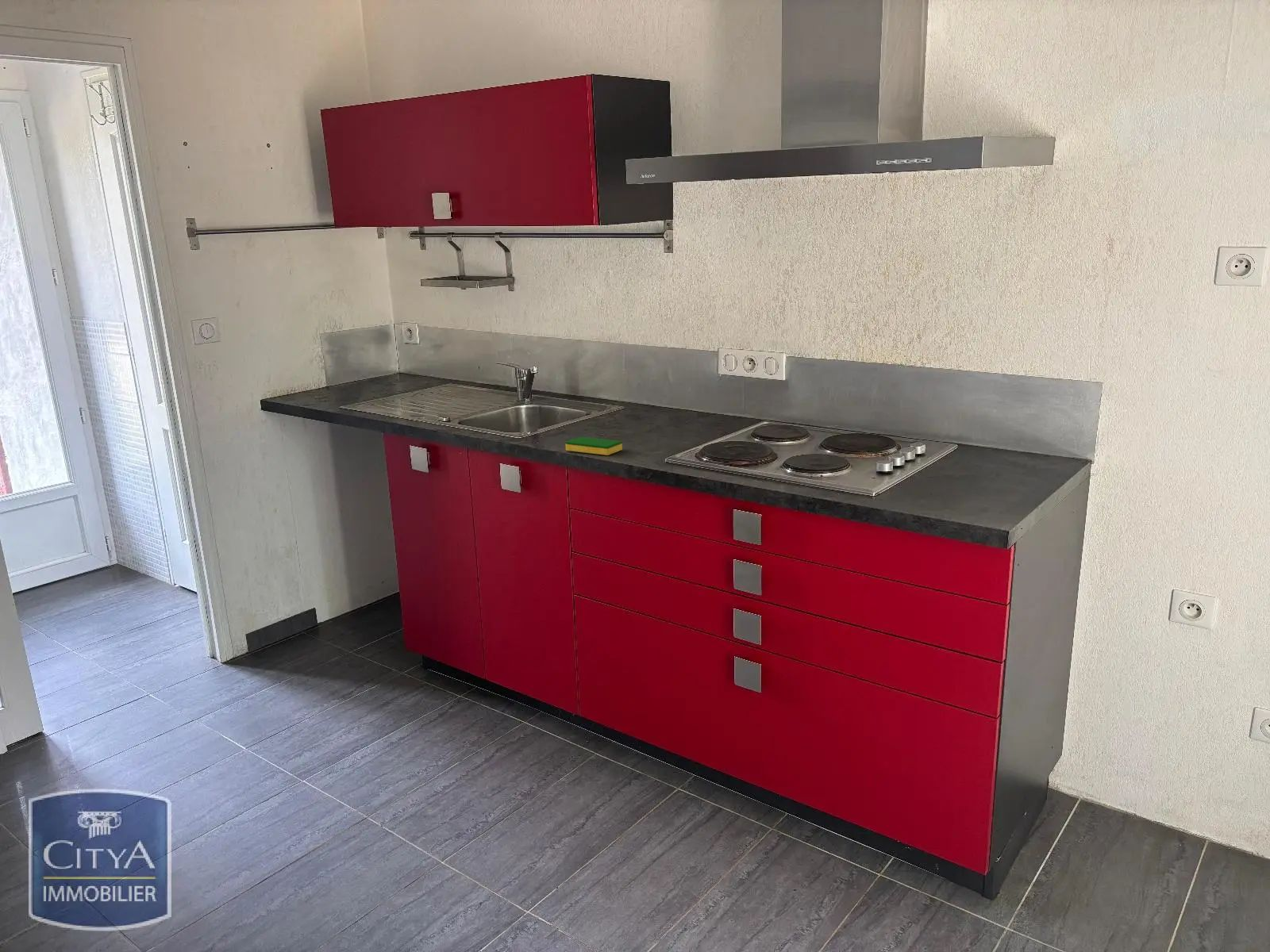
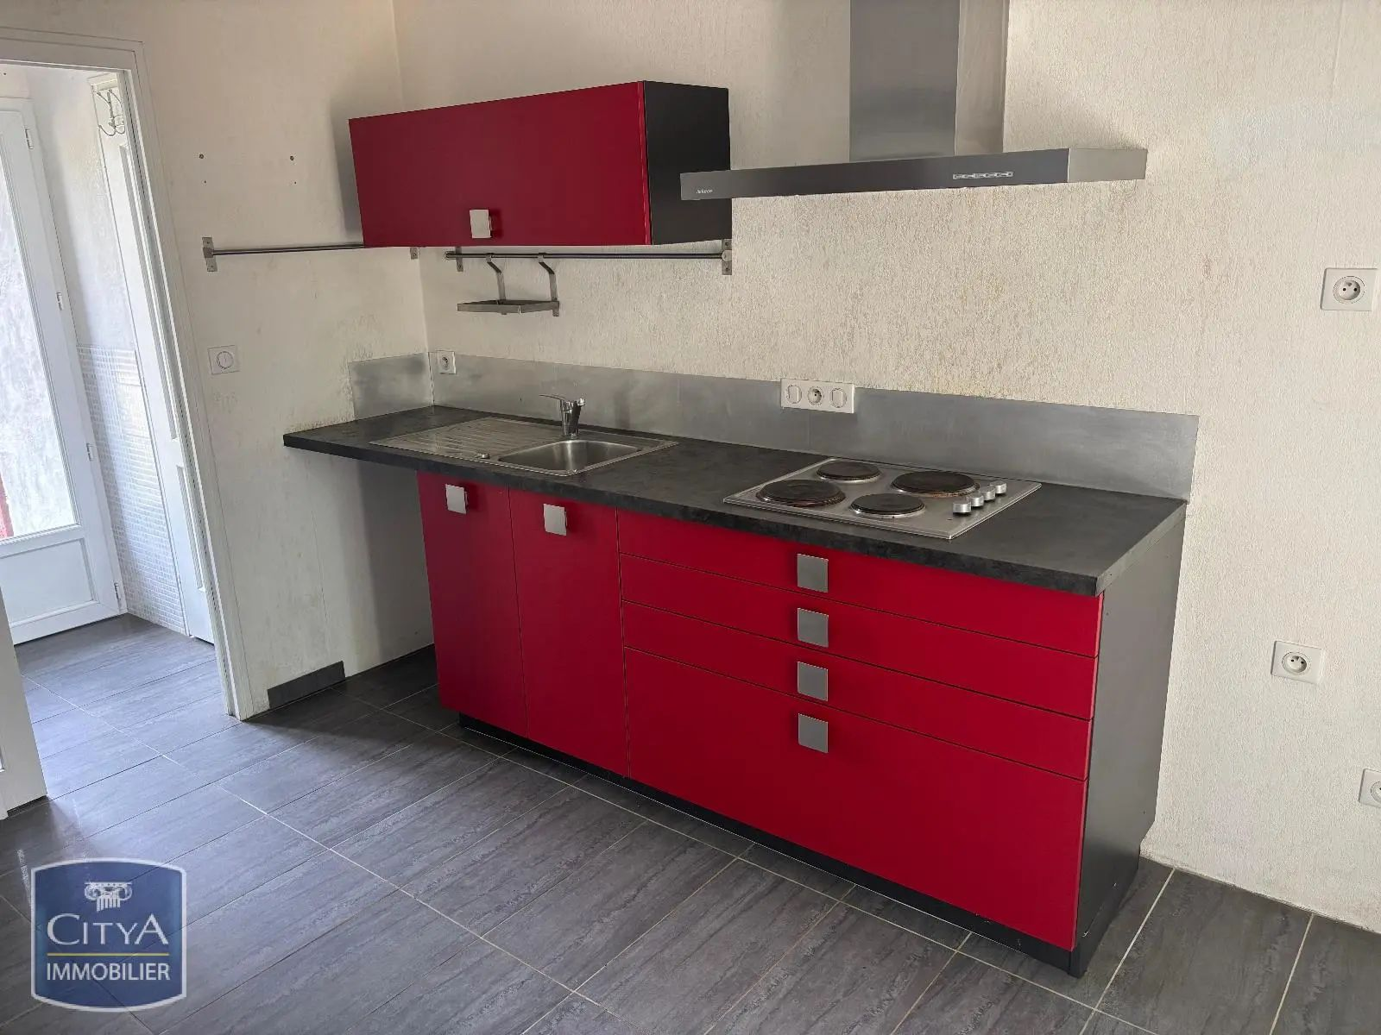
- dish sponge (594, 445)
